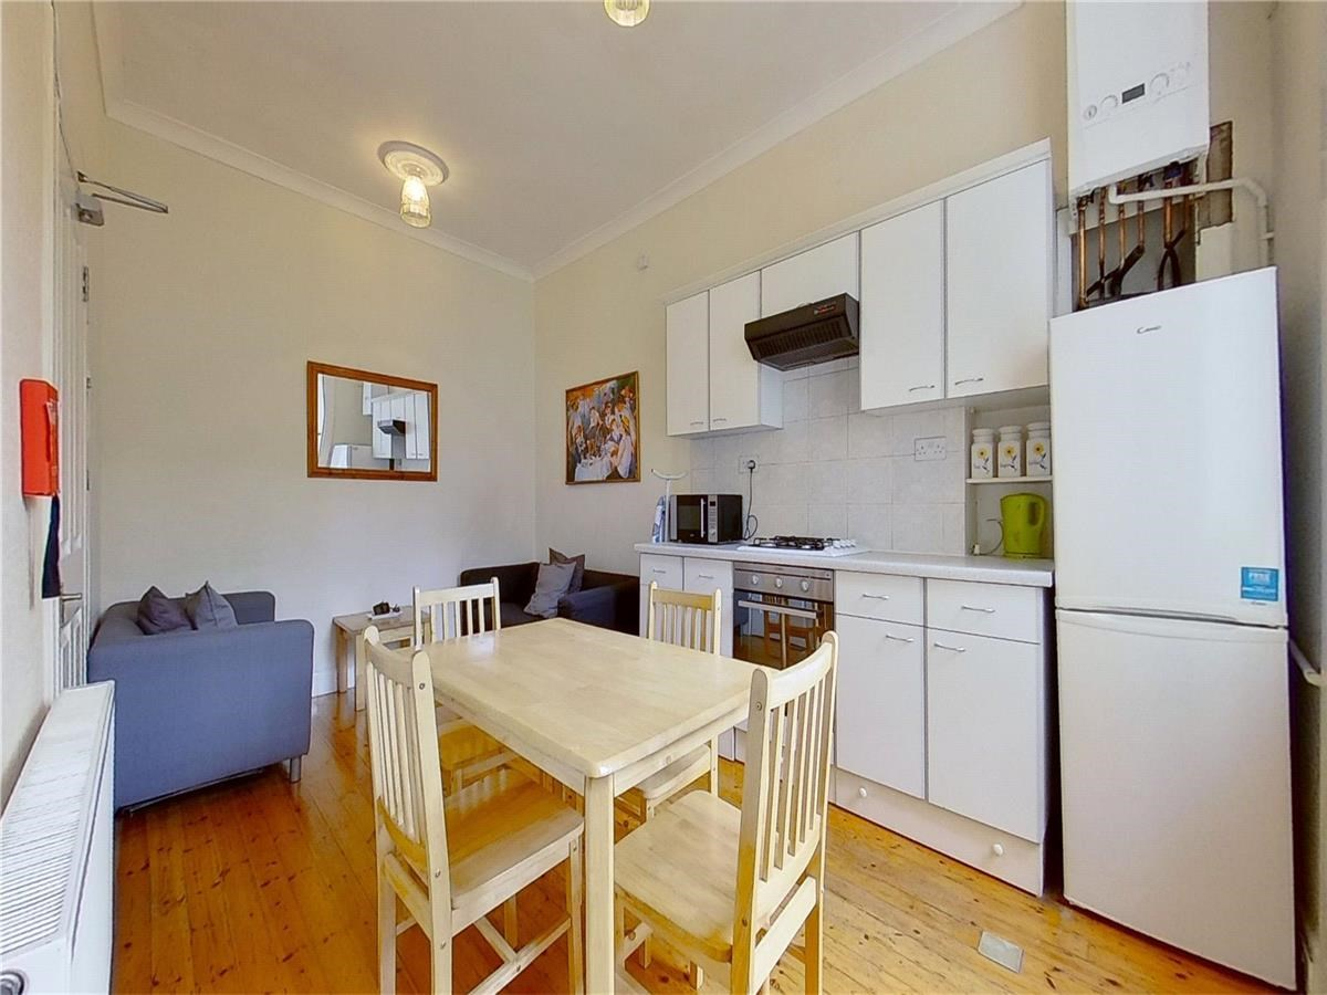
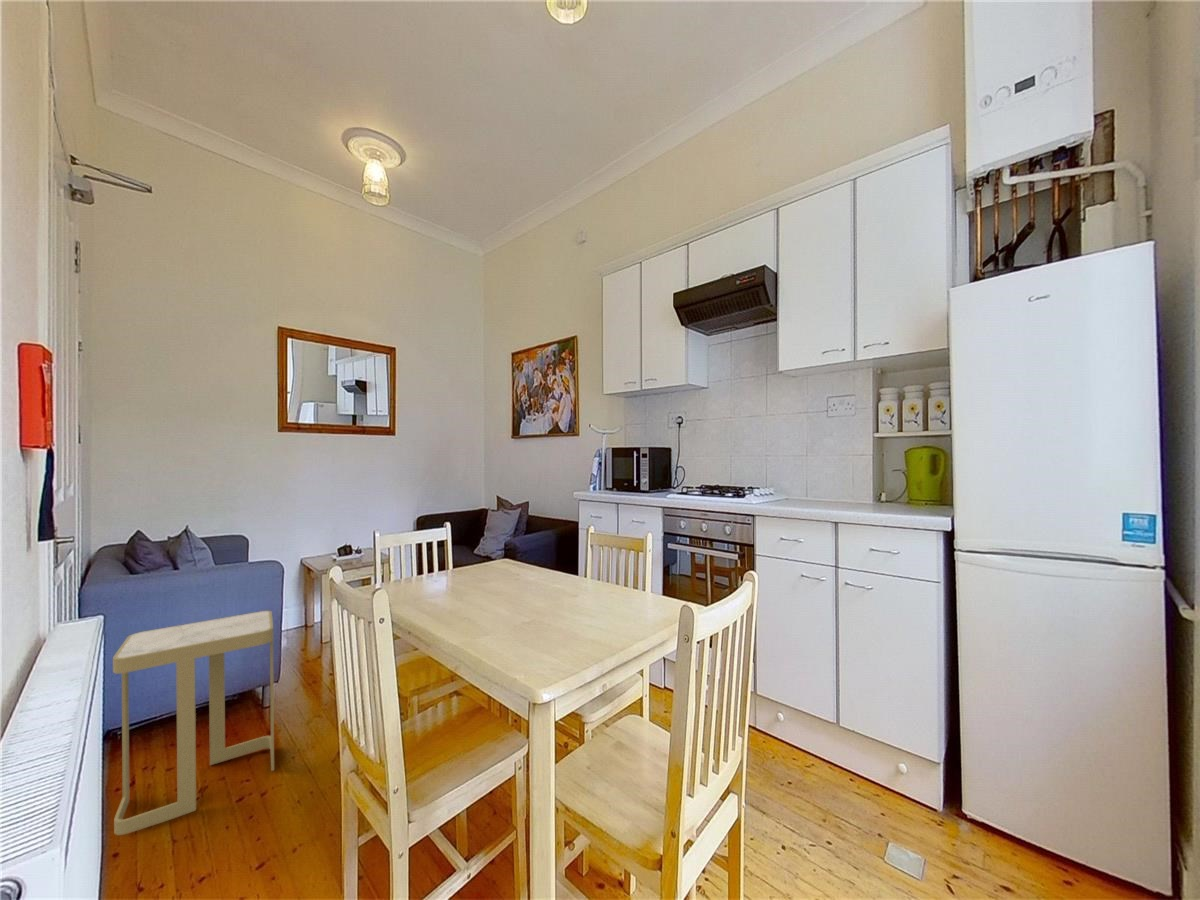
+ side table (209, 708)
